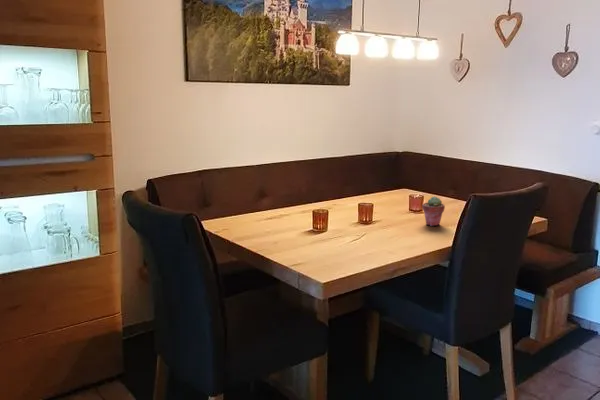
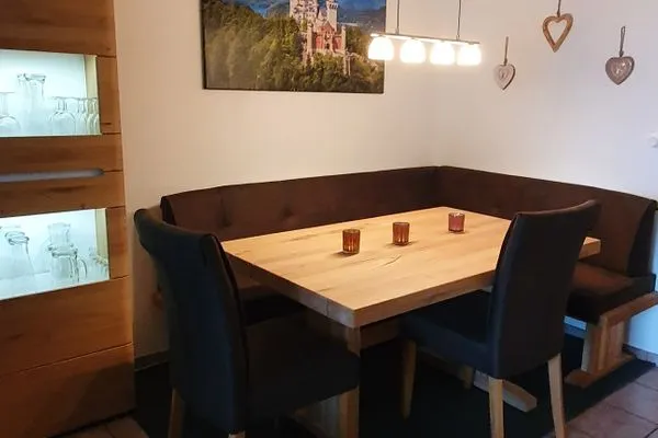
- potted succulent (433, 210)
